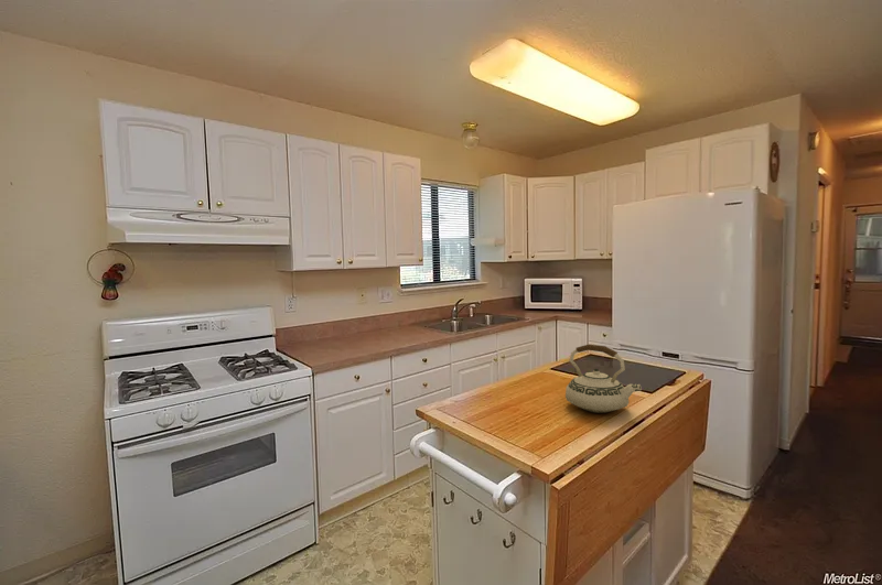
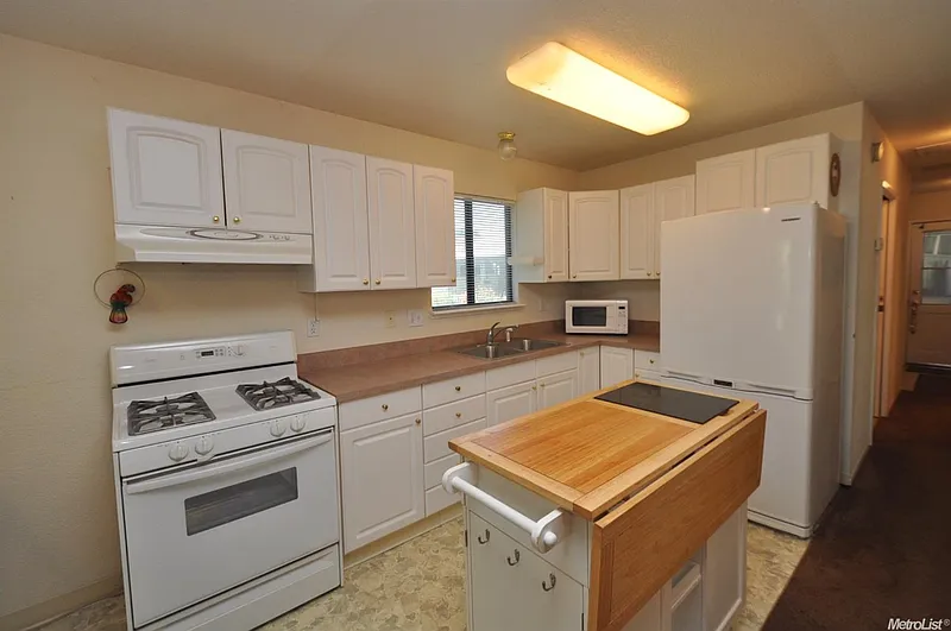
- teakettle (602, 378)
